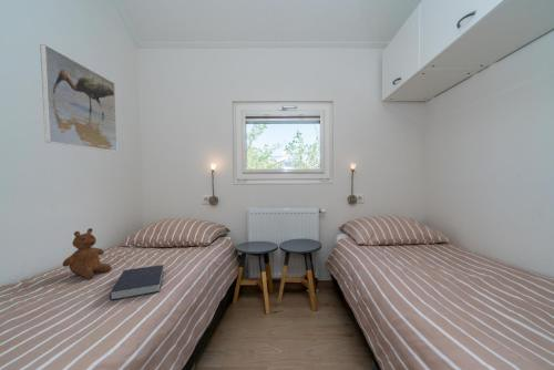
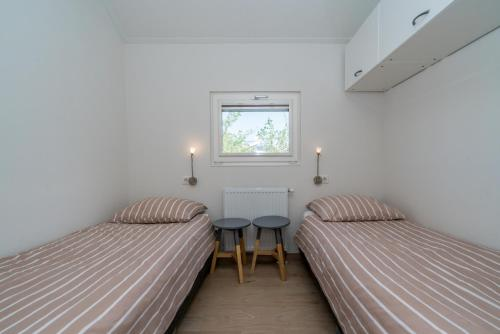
- teddy bear (89, 251)
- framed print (85, 107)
- book (140, 280)
